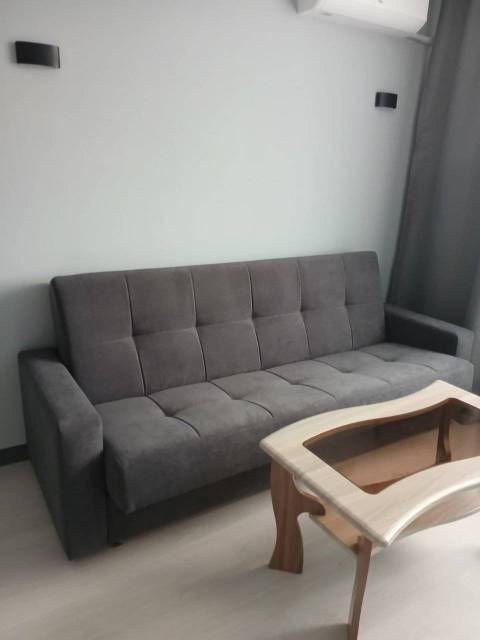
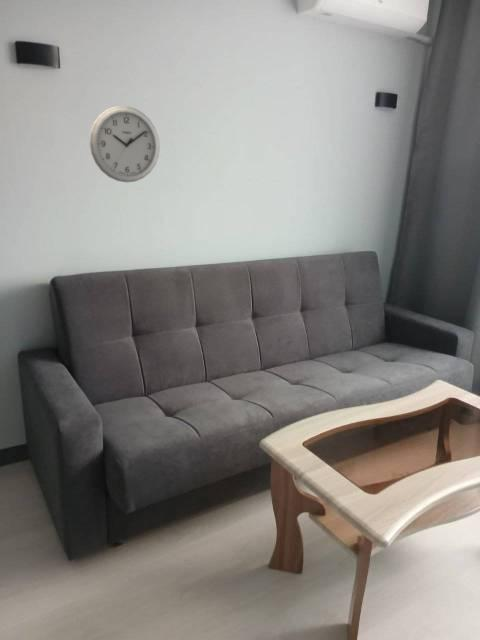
+ wall clock (126, 144)
